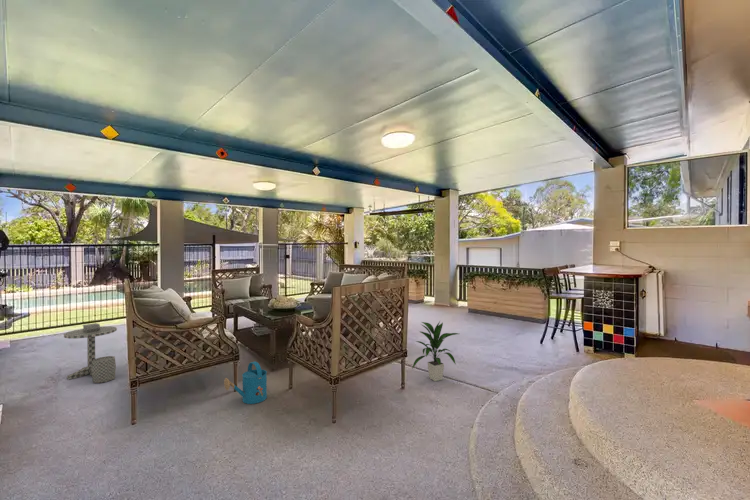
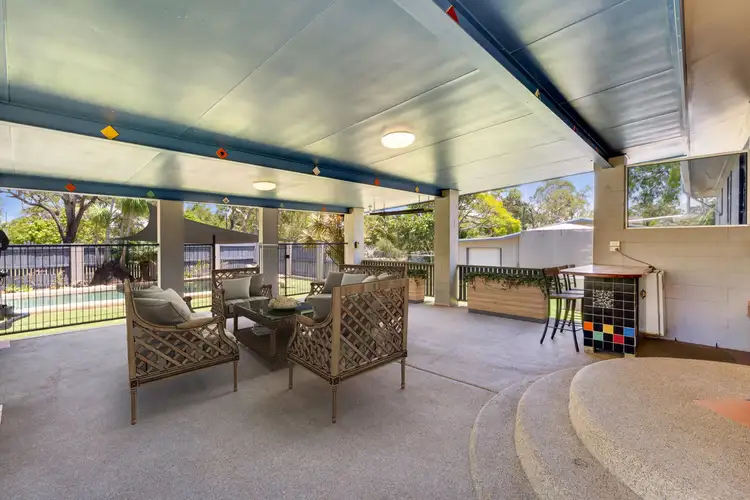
- indoor plant (433, 349)
- watering can (246, 382)
- side table (94, 350)
